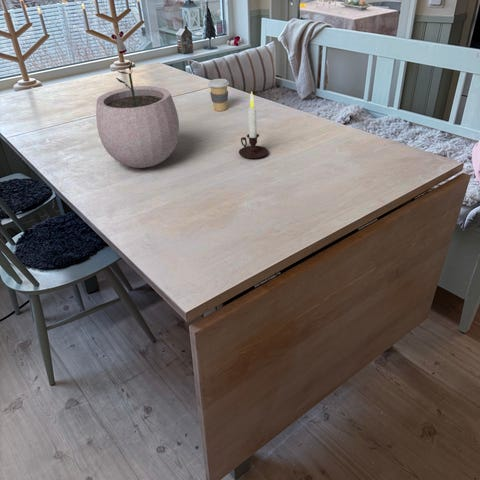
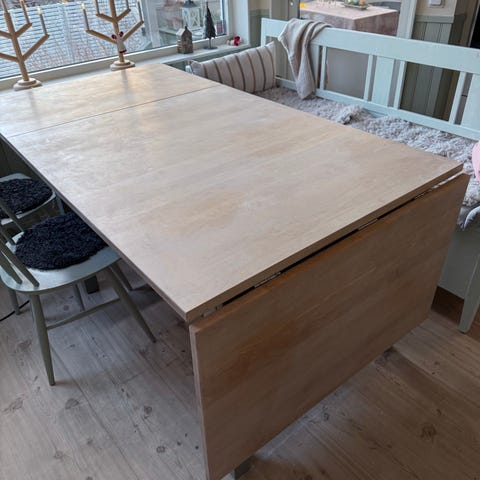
- candle (250, 122)
- coffee cup (219, 95)
- plant pot (137, 116)
